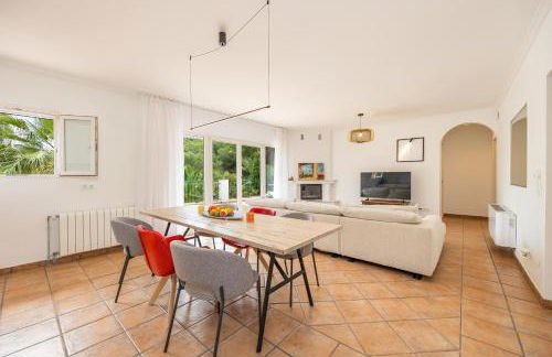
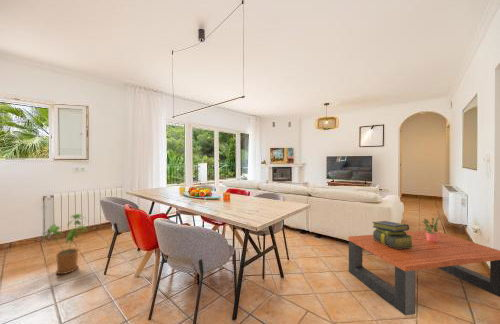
+ coffee table (421, 263)
+ potted plant (427, 228)
+ stack of books (390, 232)
+ house plant (70, 242)
